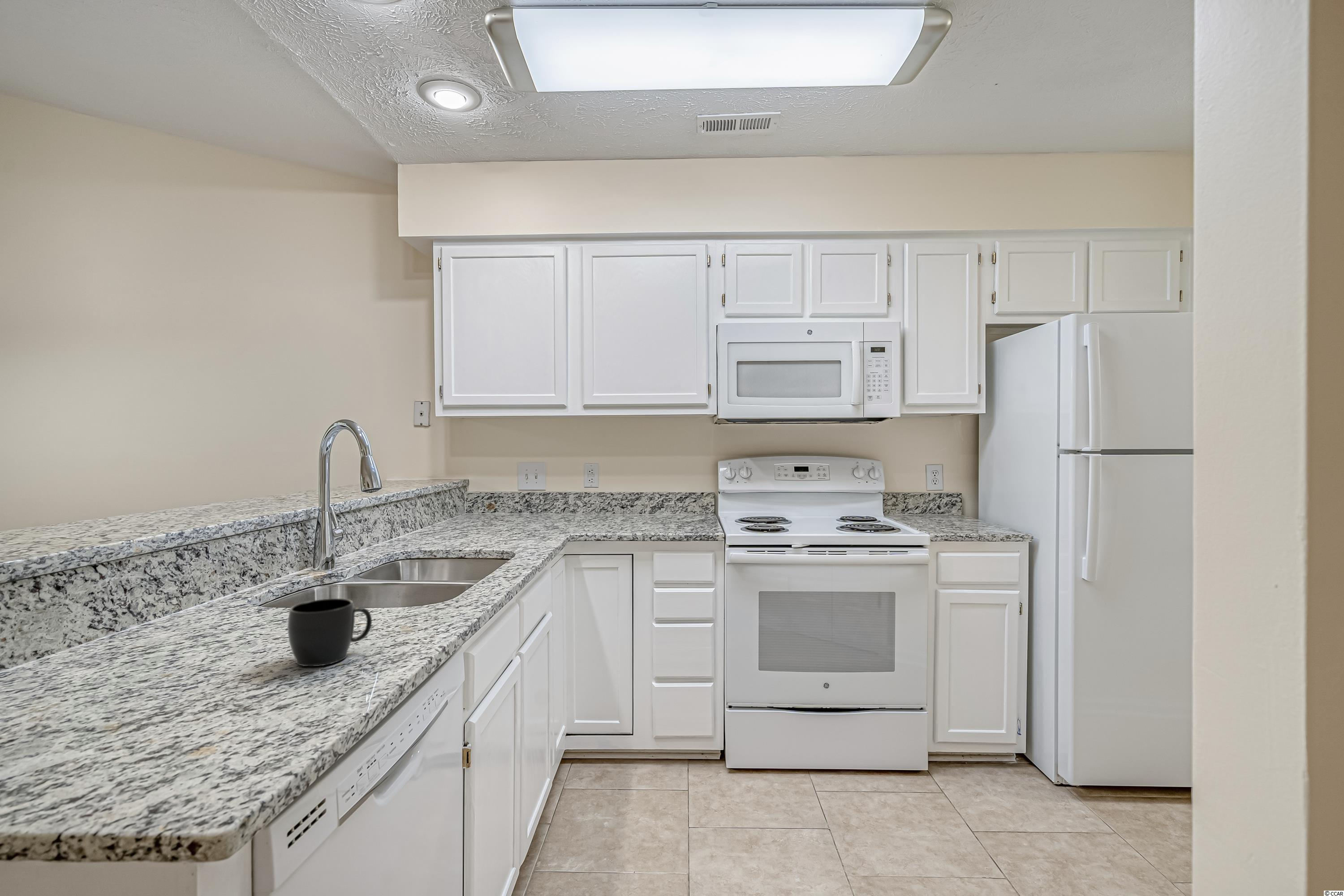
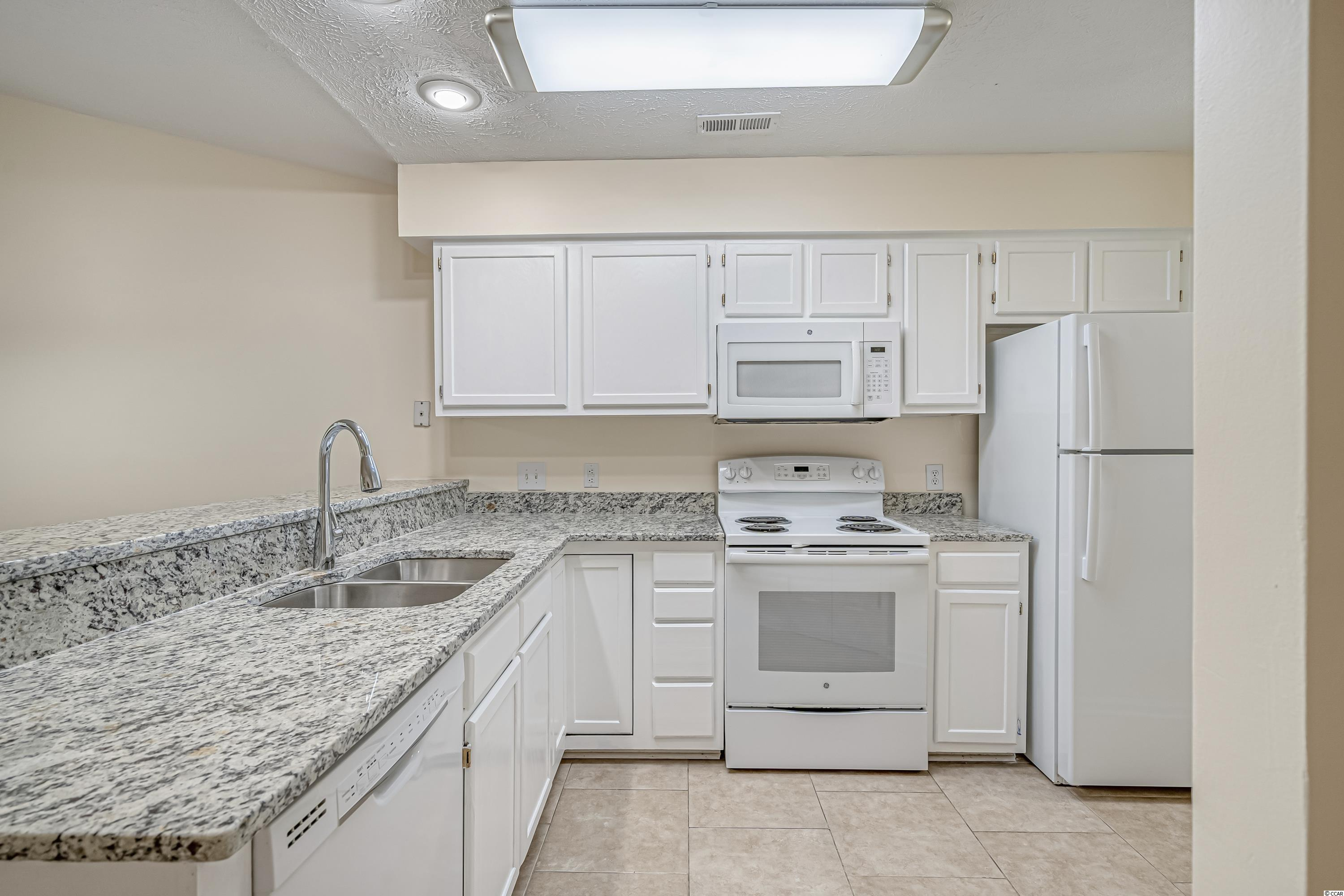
- mug (331, 630)
